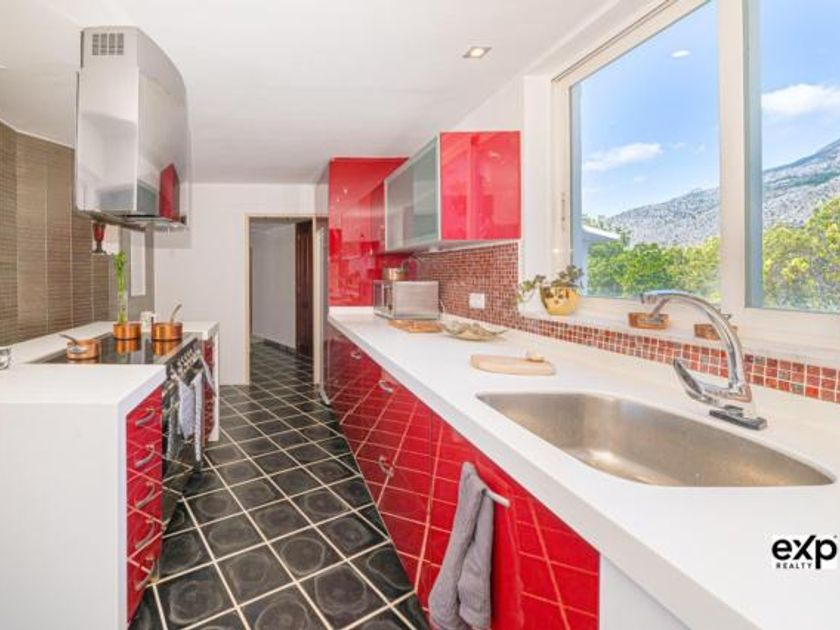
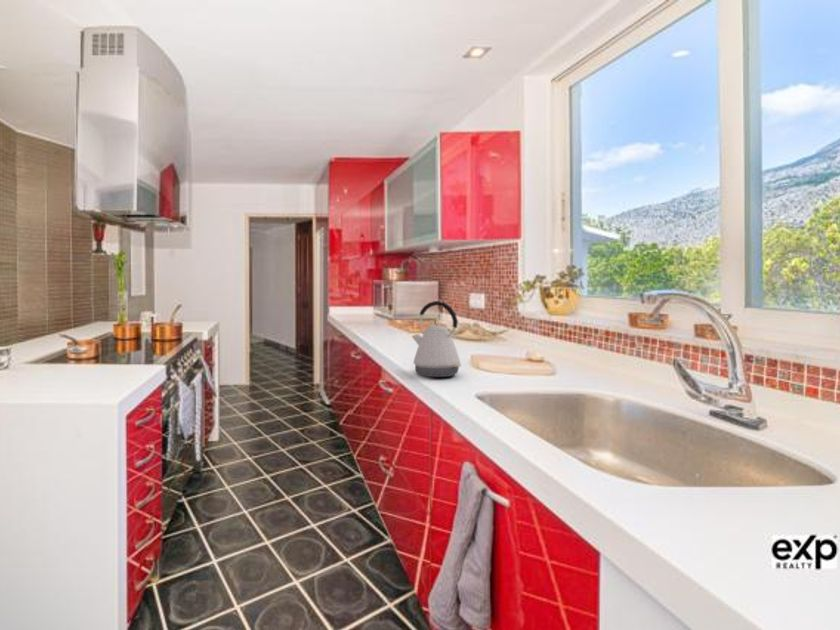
+ kettle (435, 337)
